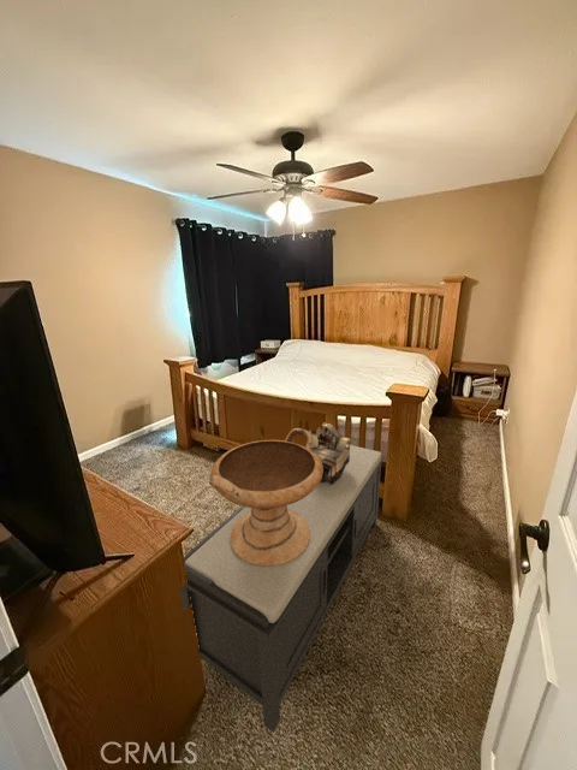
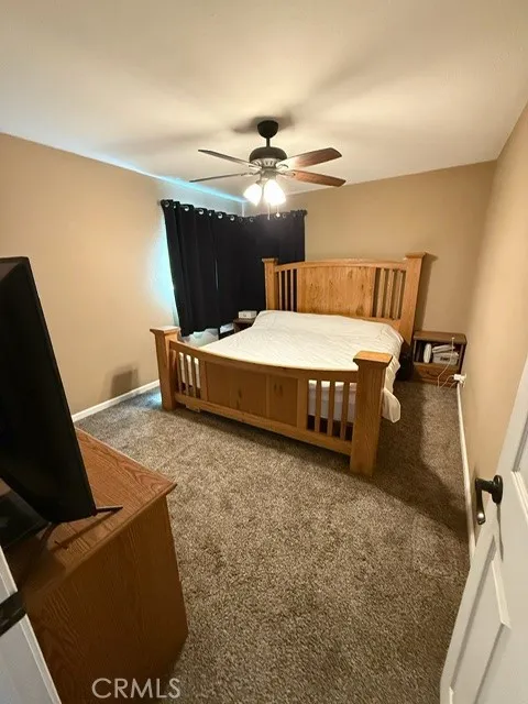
- bench (309, 539)
- decorative bowl (268, 493)
- ruined building (331, 445)
